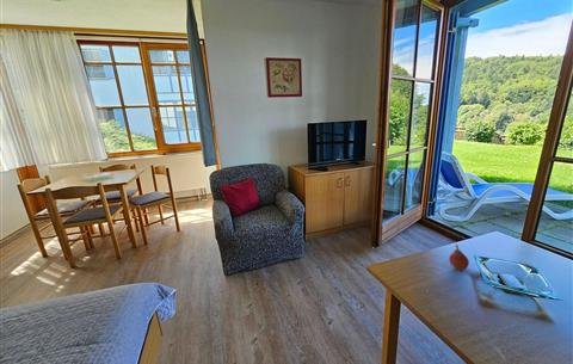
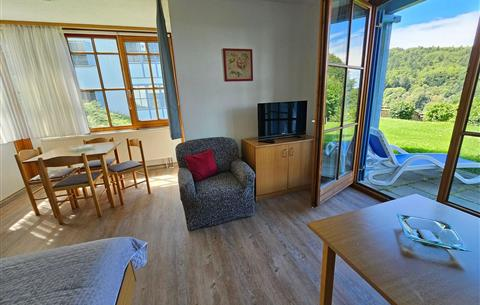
- fruit (460, 255)
